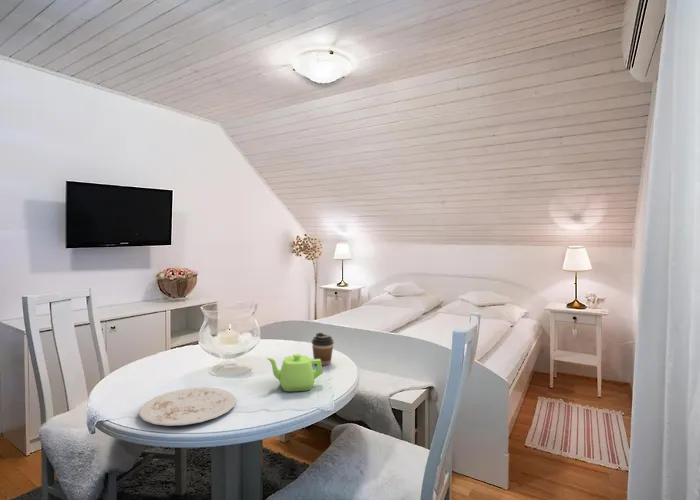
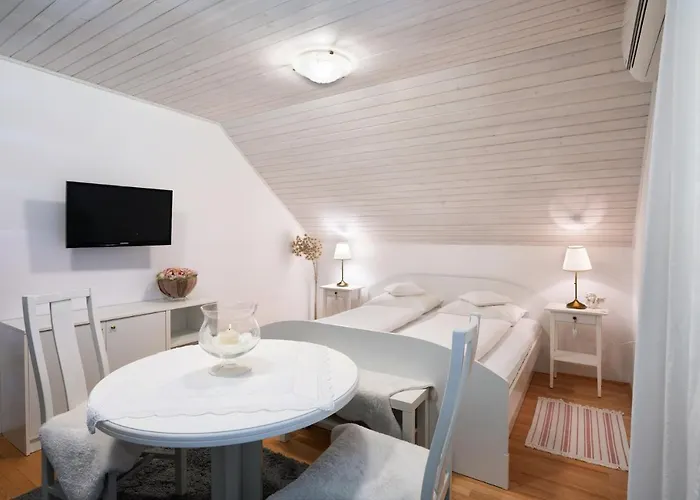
- plate (189, 405)
- teapot (294, 370)
- coffee cup (322, 348)
